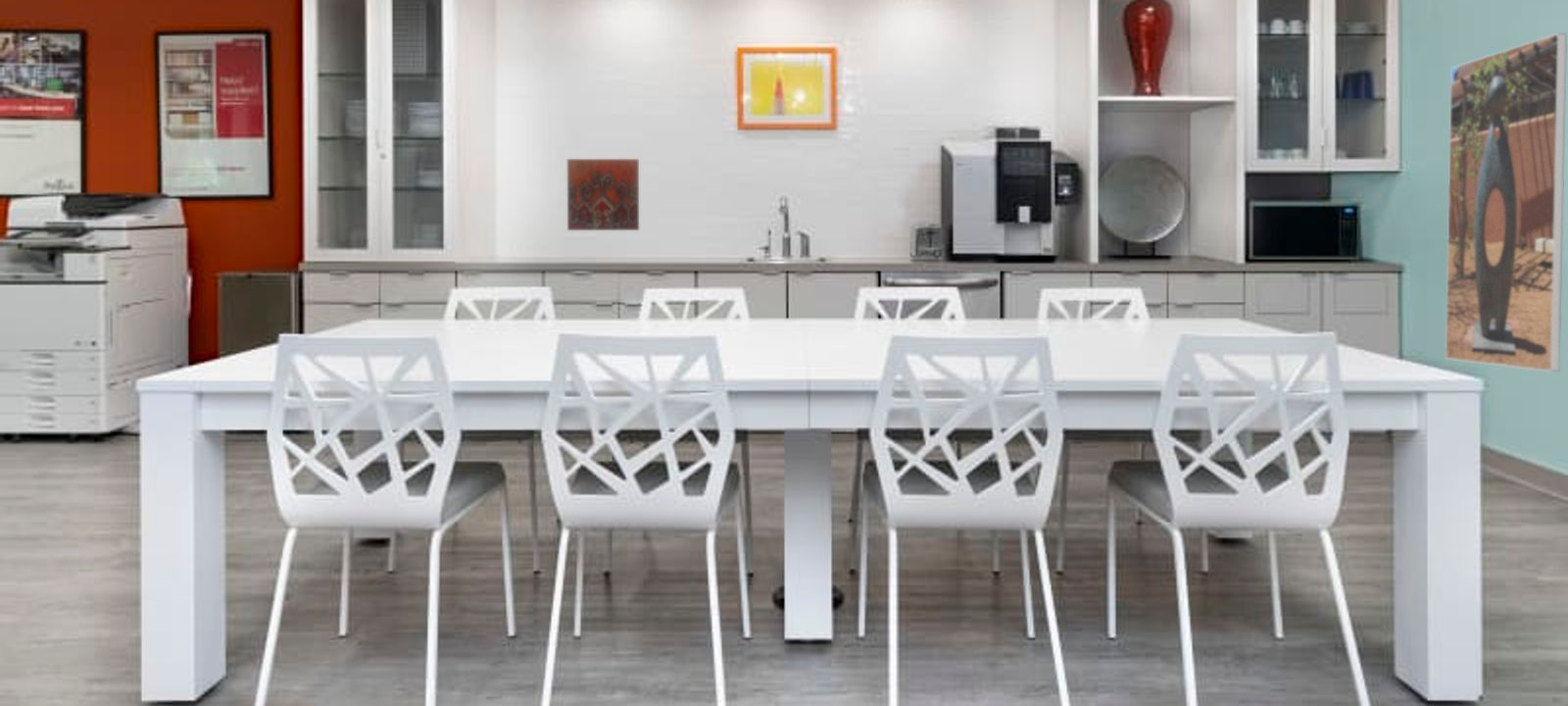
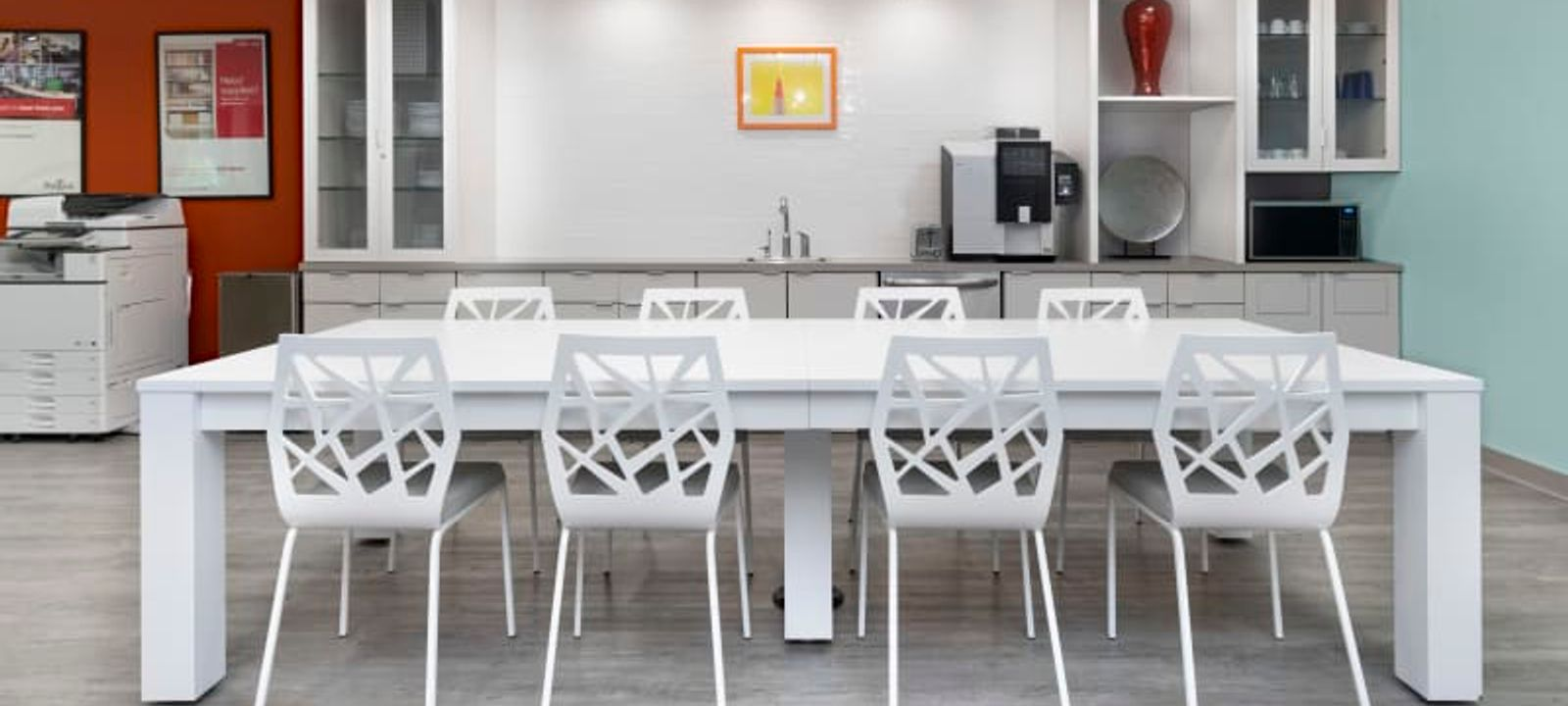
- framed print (1501, 209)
- decorative tile (603, 194)
